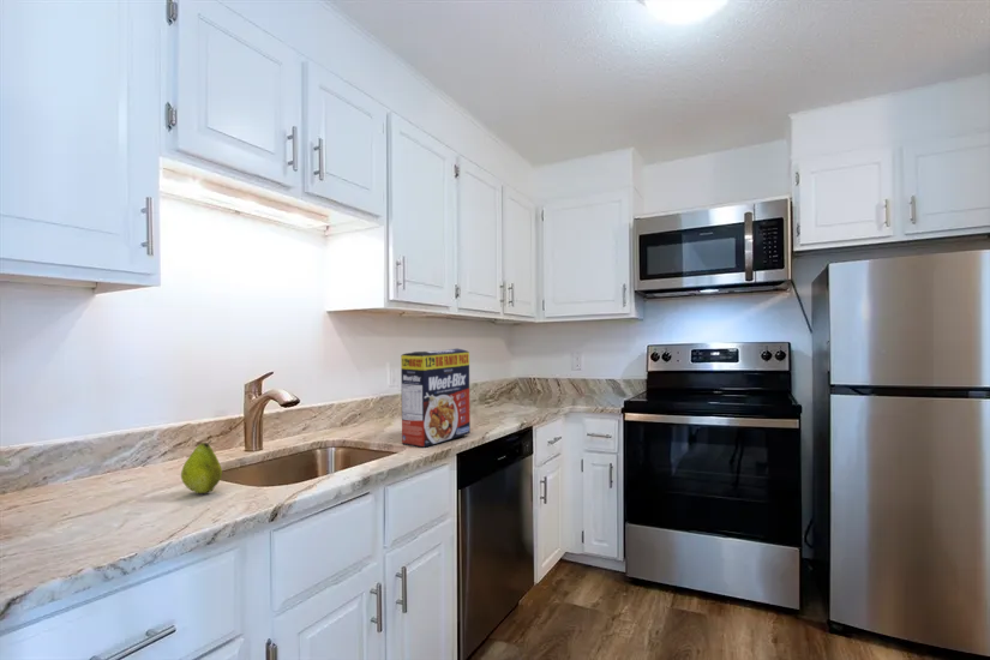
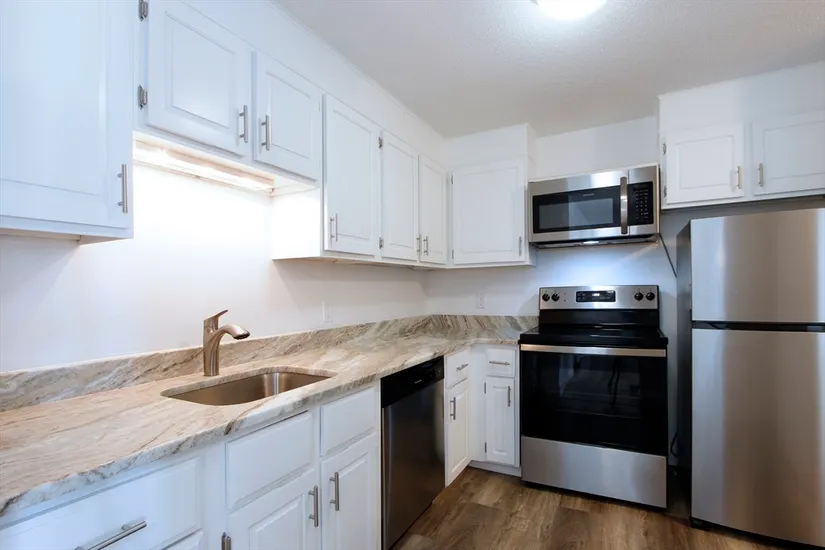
- cereal box (437, 394)
- fruit (202, 467)
